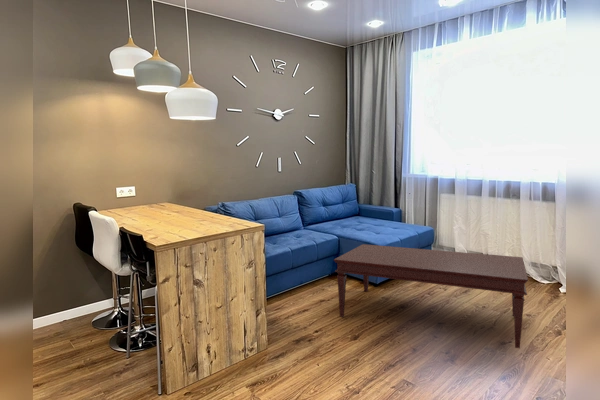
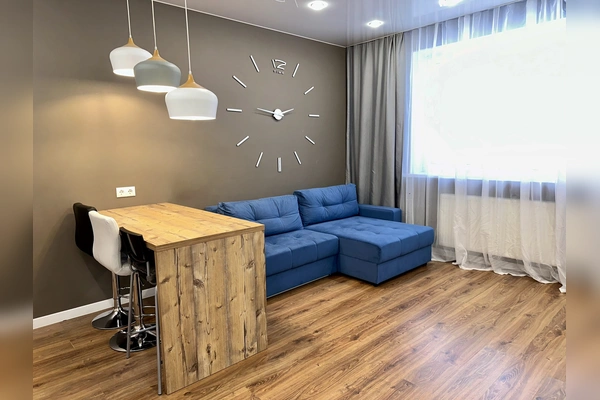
- coffee table (427, 282)
